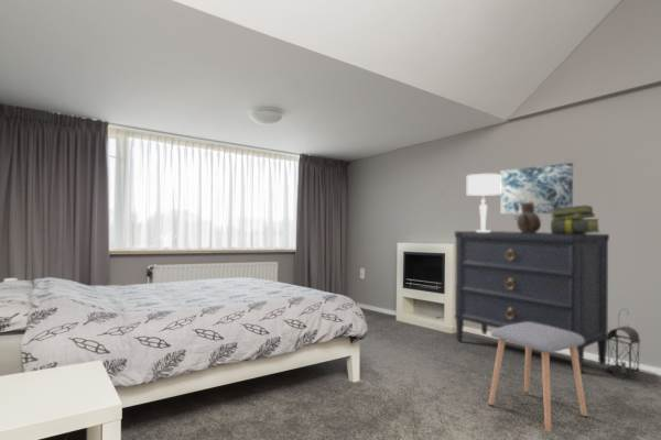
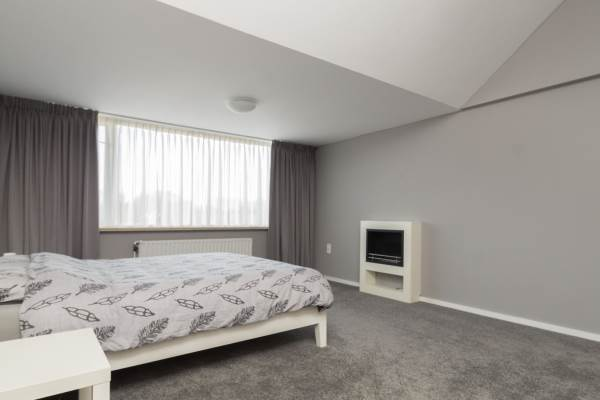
- lantern (622, 341)
- stack of books (573, 219)
- wall art (534, 190)
- vase (529, 217)
- stool (530, 369)
- table lamp (483, 202)
- dresser (523, 292)
